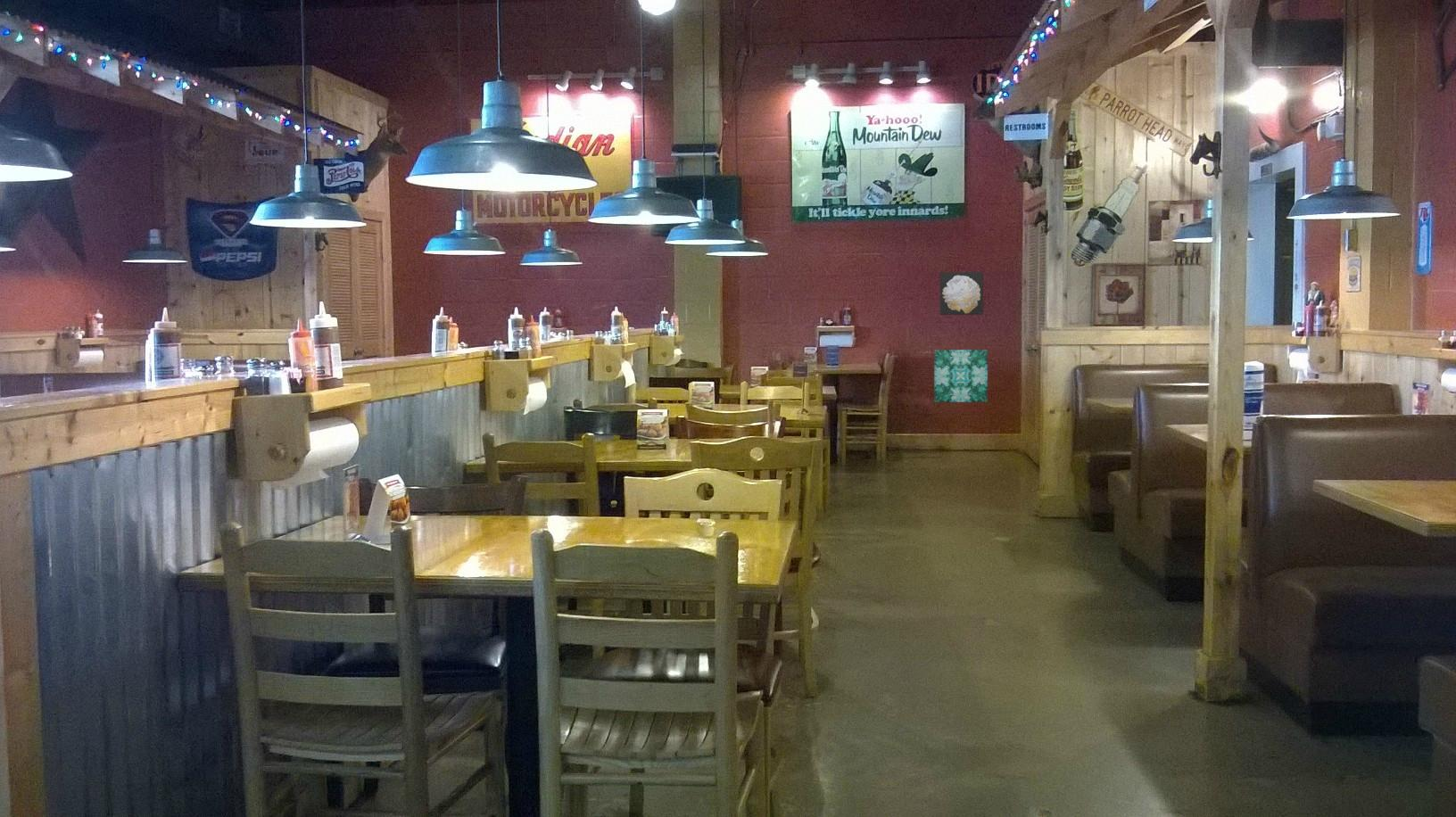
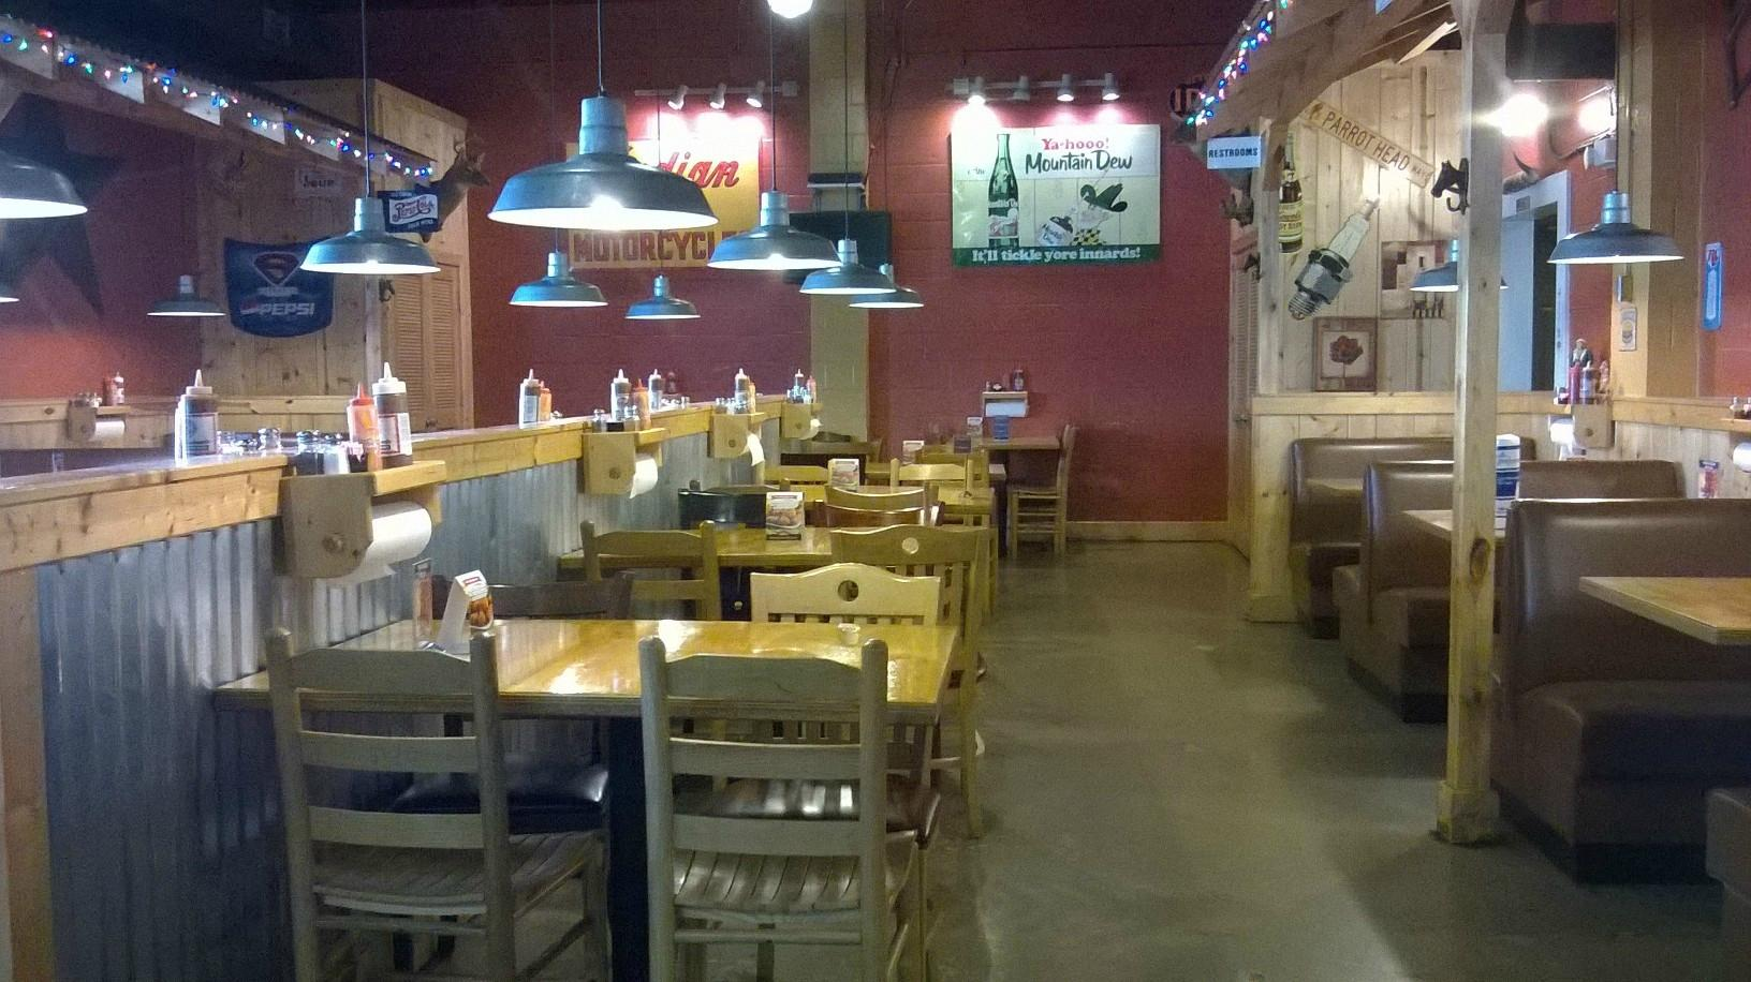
- wall art (960, 375)
- wall art (961, 293)
